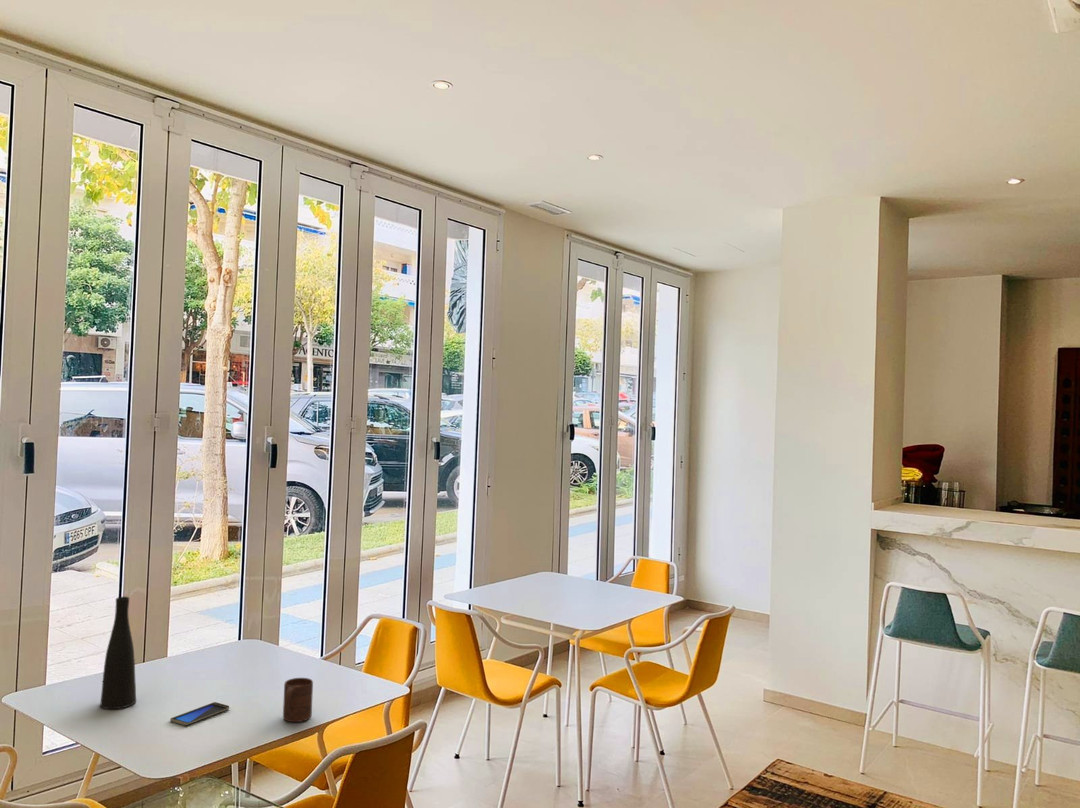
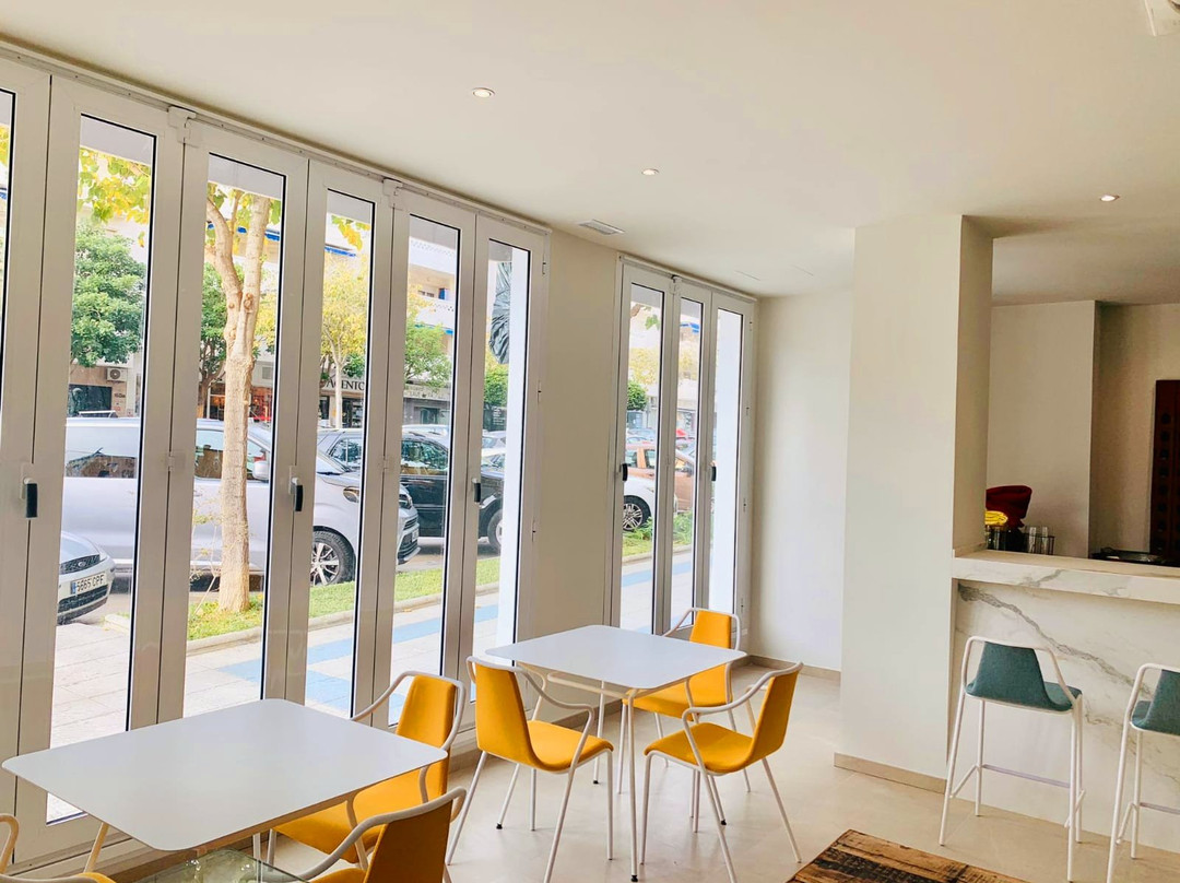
- vase (120, 650)
- cup (297, 701)
- smartphone (200, 713)
